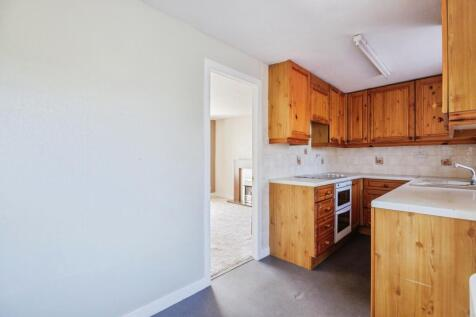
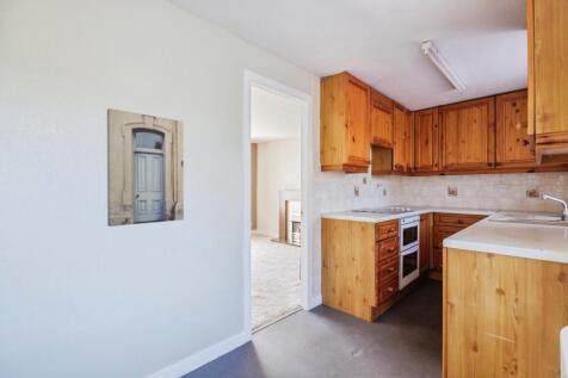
+ wall art (148, 168)
